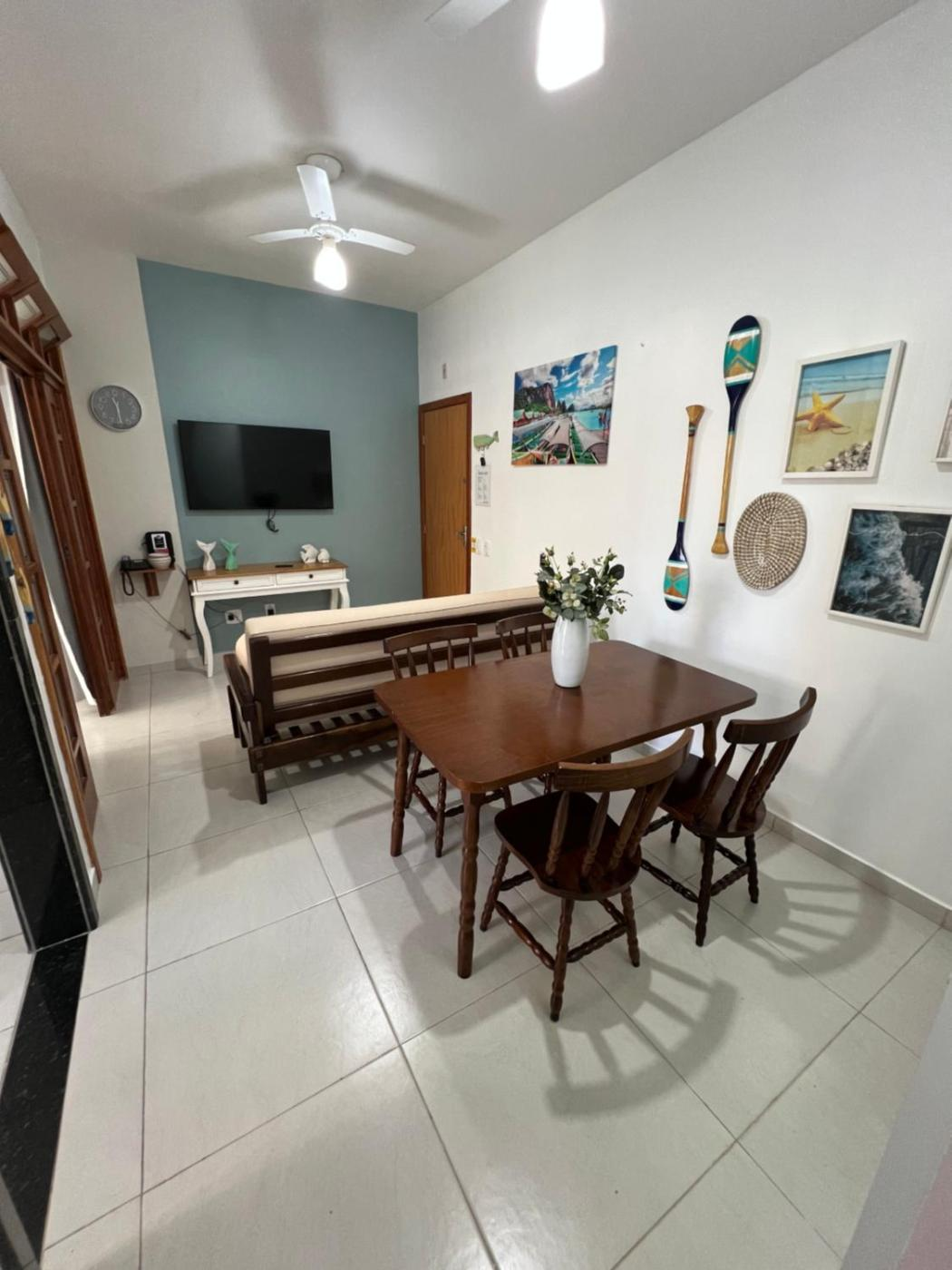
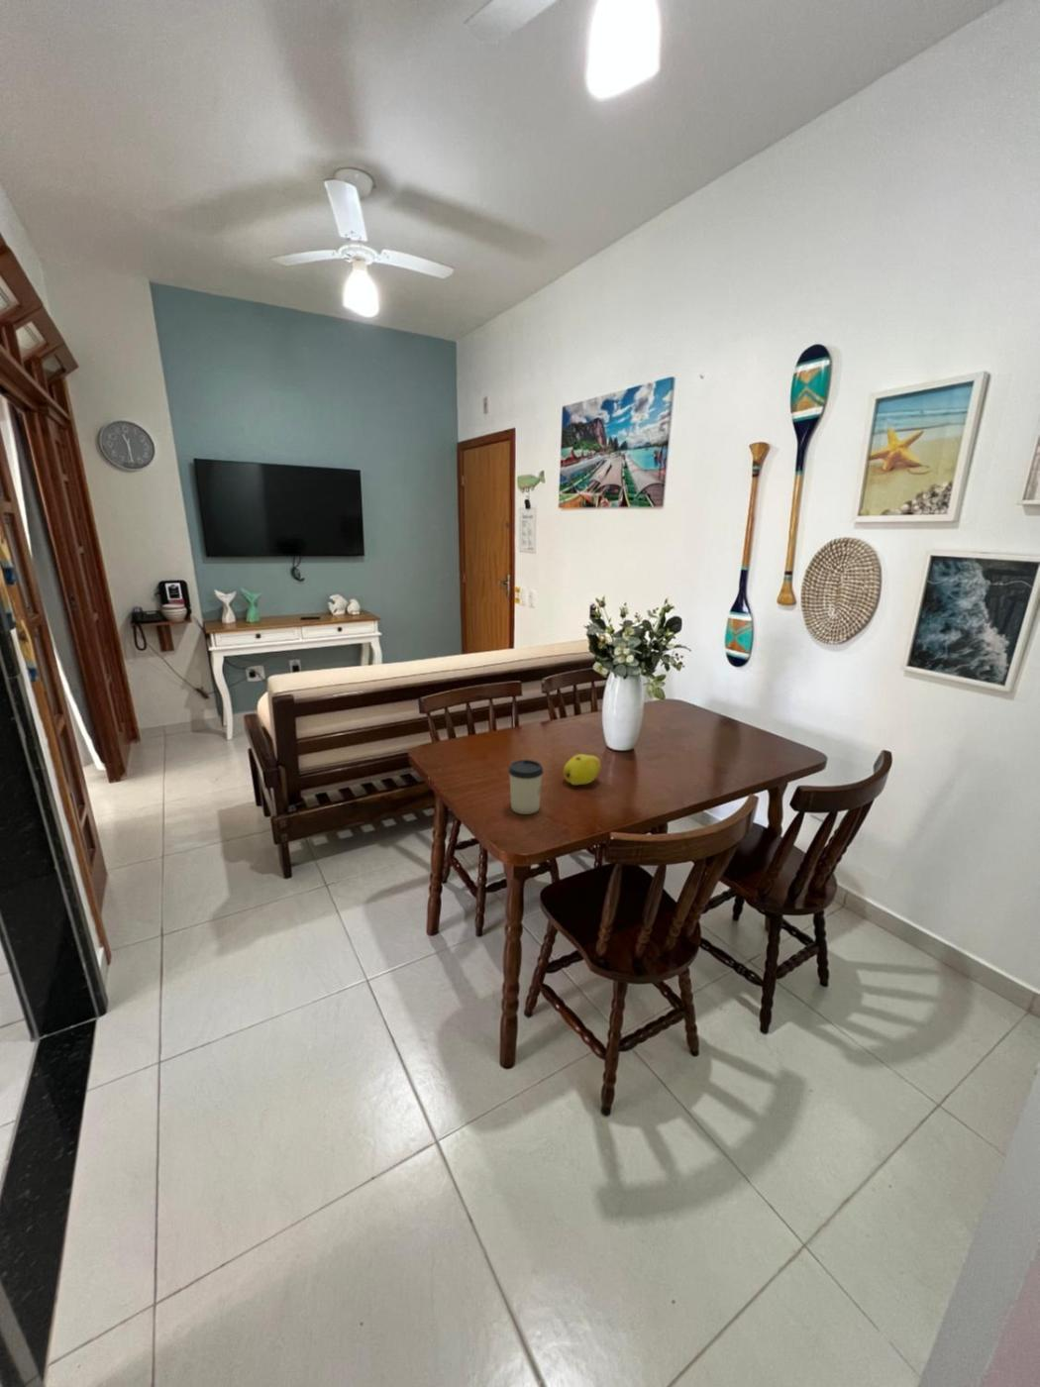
+ fruit (583, 768)
+ cup (525, 786)
